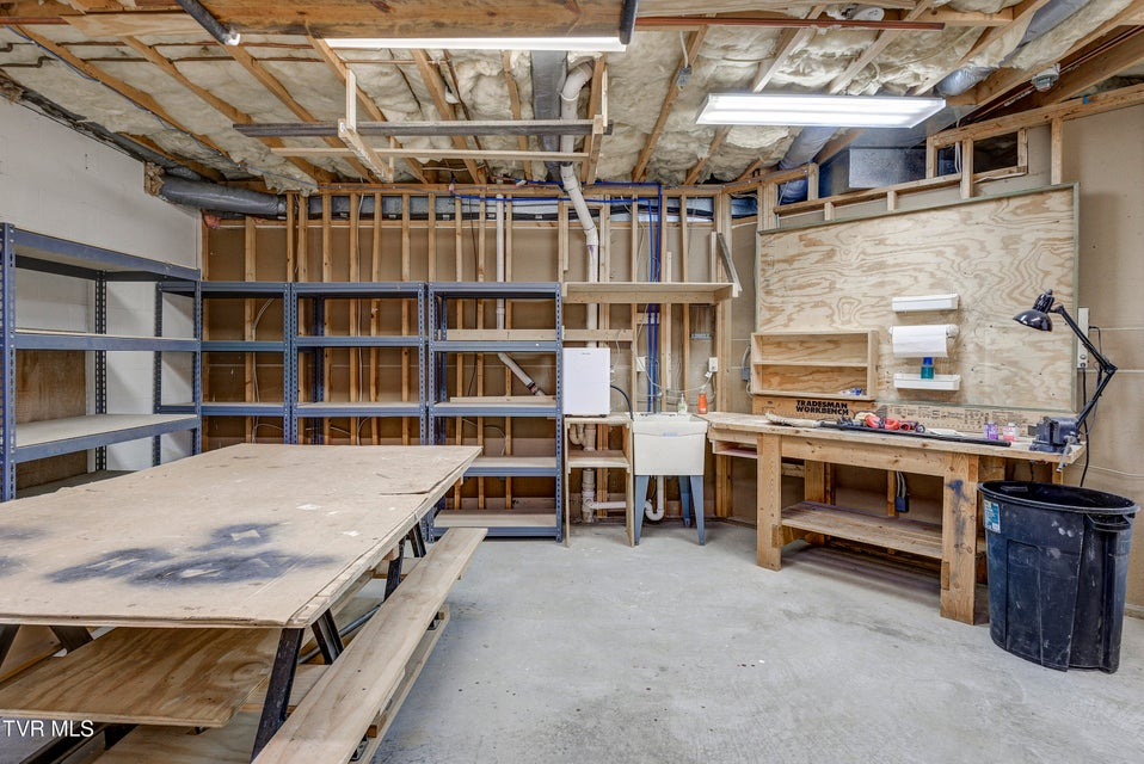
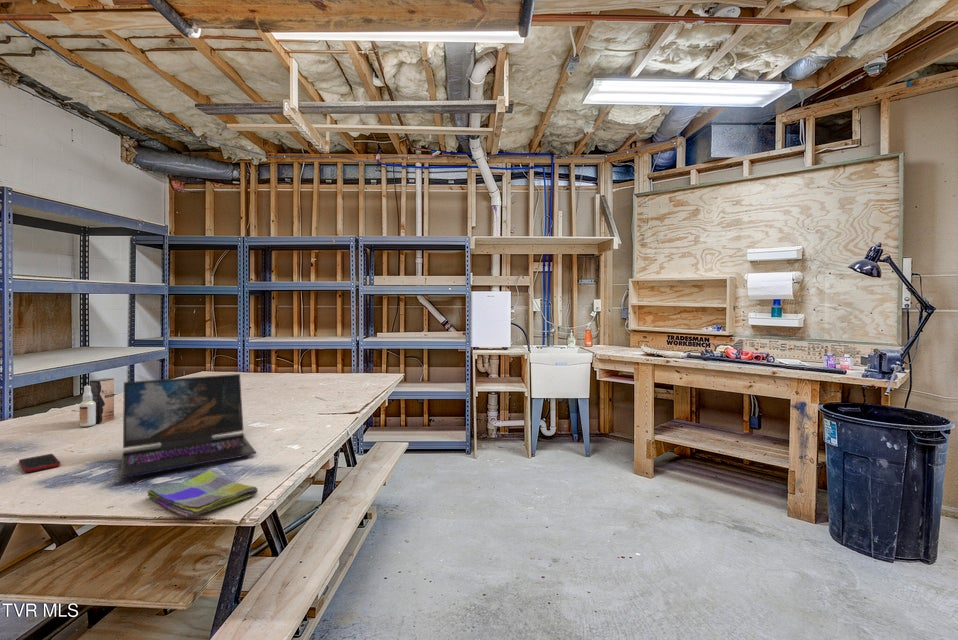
+ cell phone (39, 462)
+ spray bottle (96, 401)
+ laptop (189, 419)
+ dish towel (203, 491)
